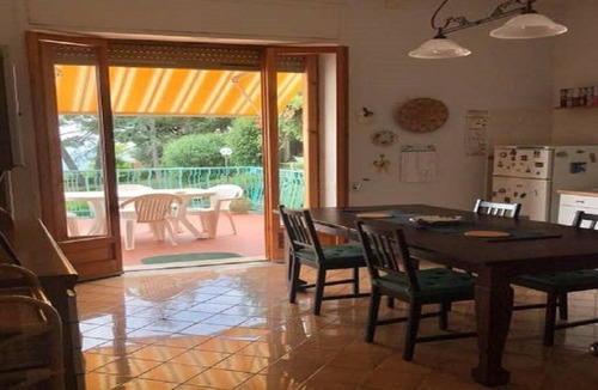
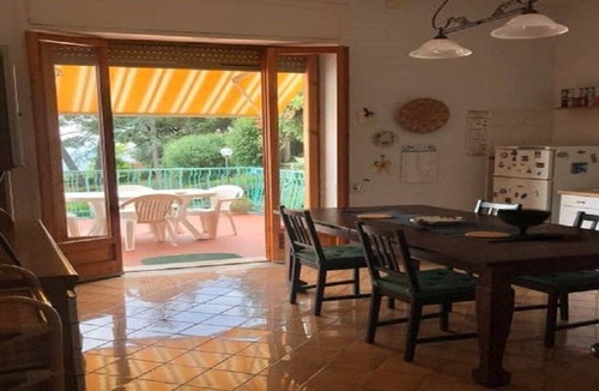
+ bowl (522, 224)
